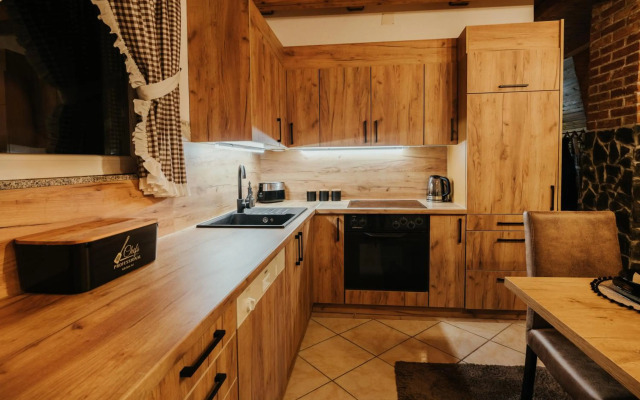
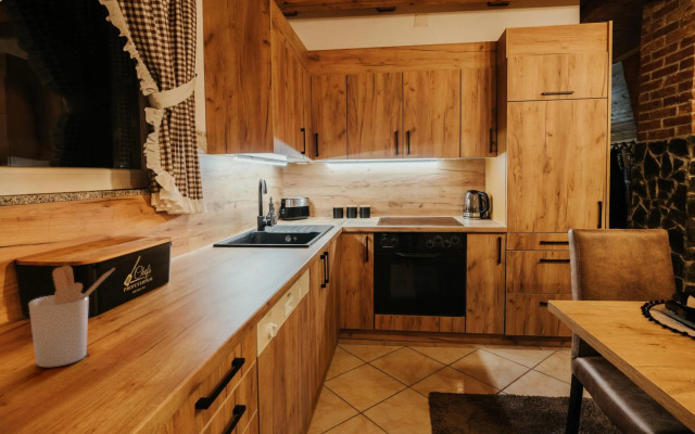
+ utensil holder (75, 311)
